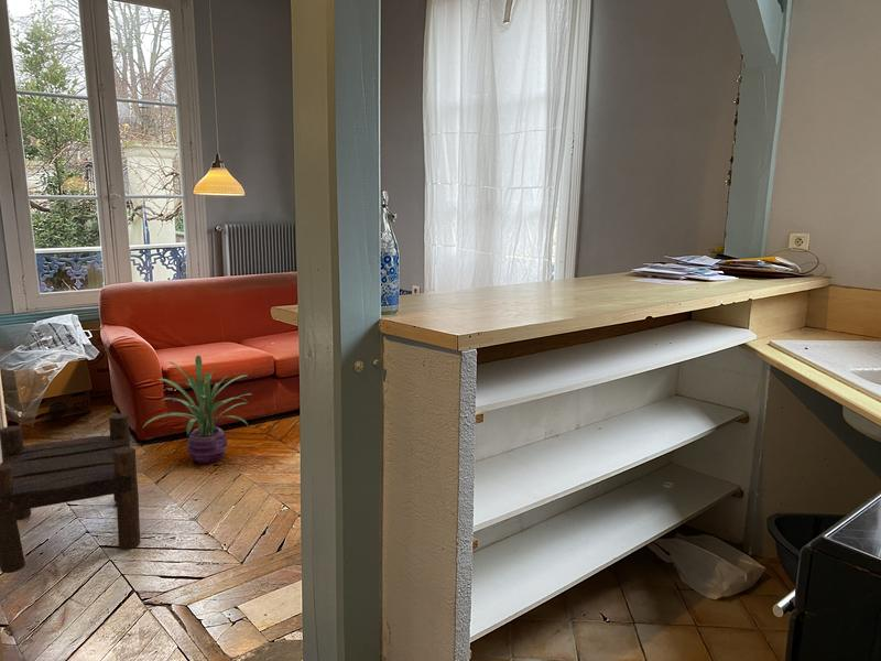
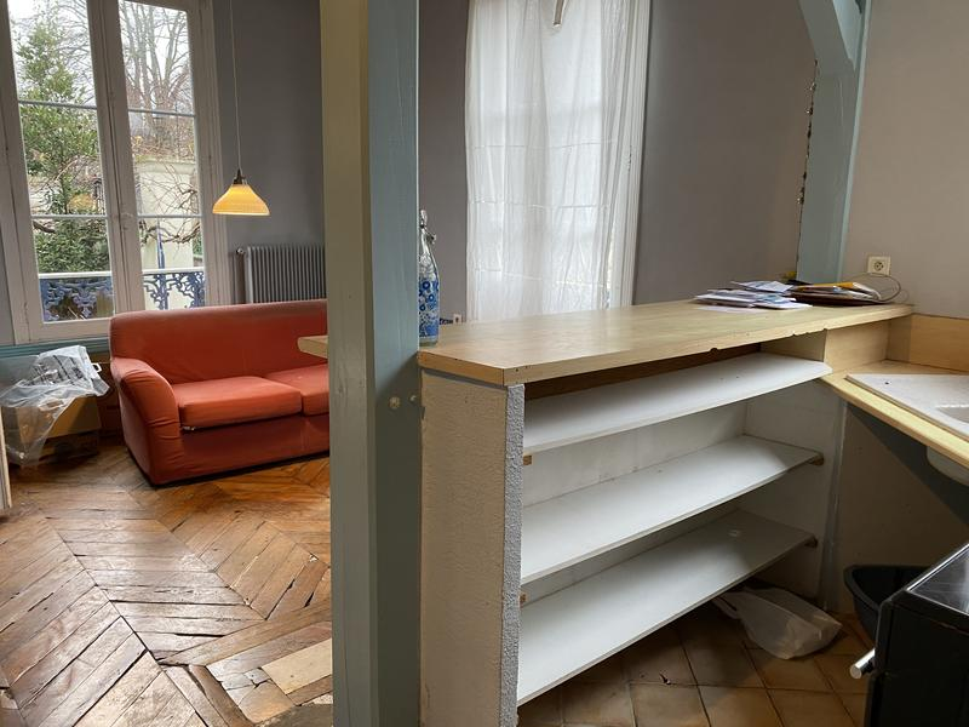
- decorative plant (199, 409)
- stool (69, 485)
